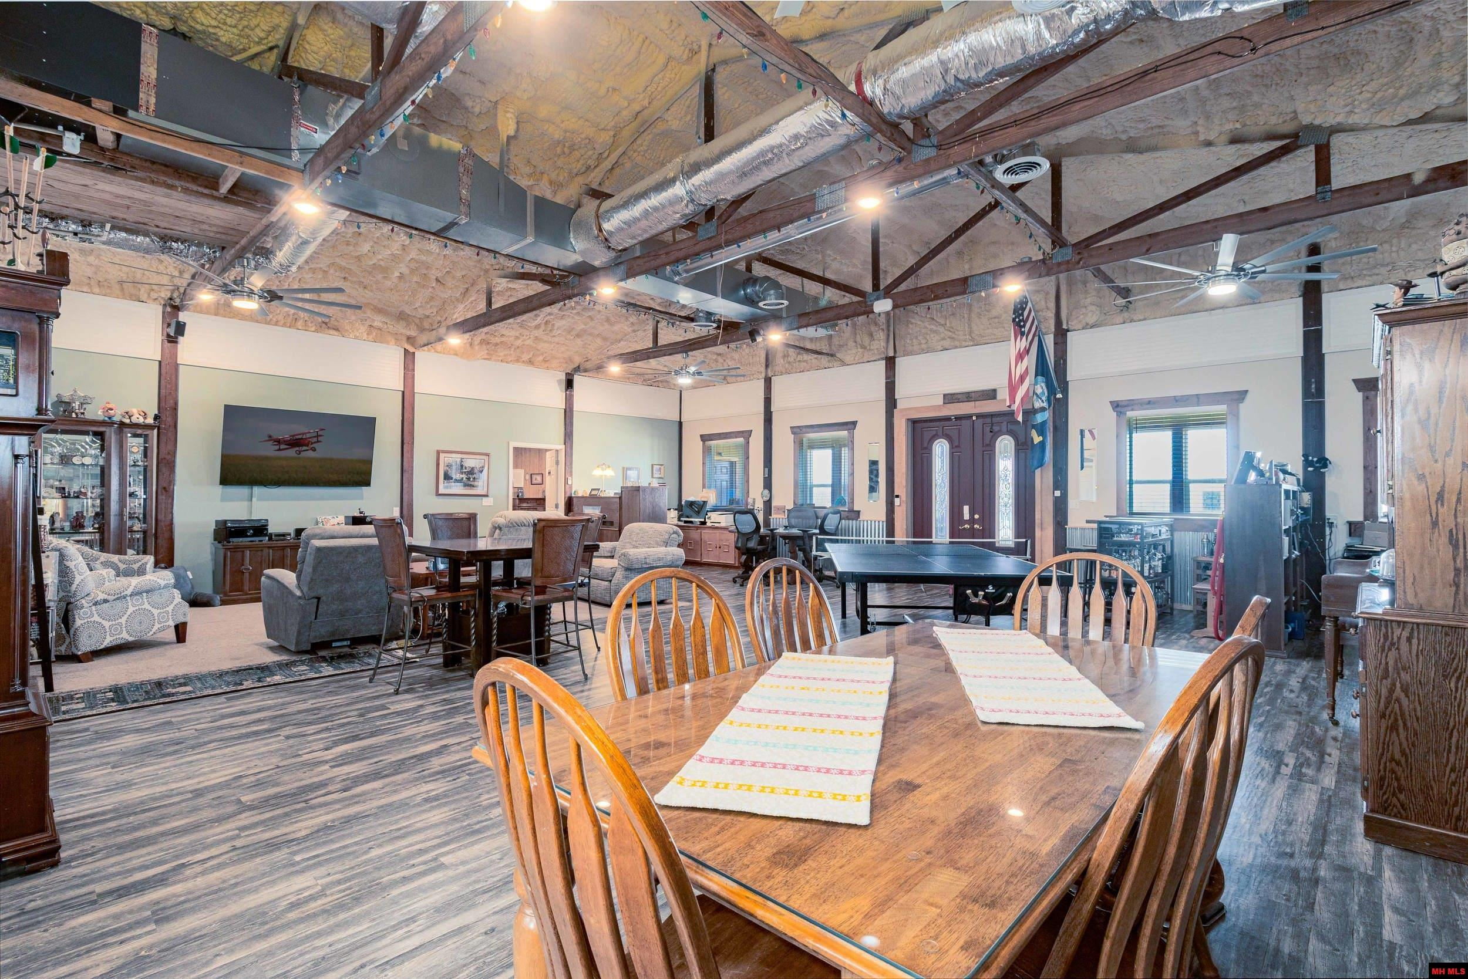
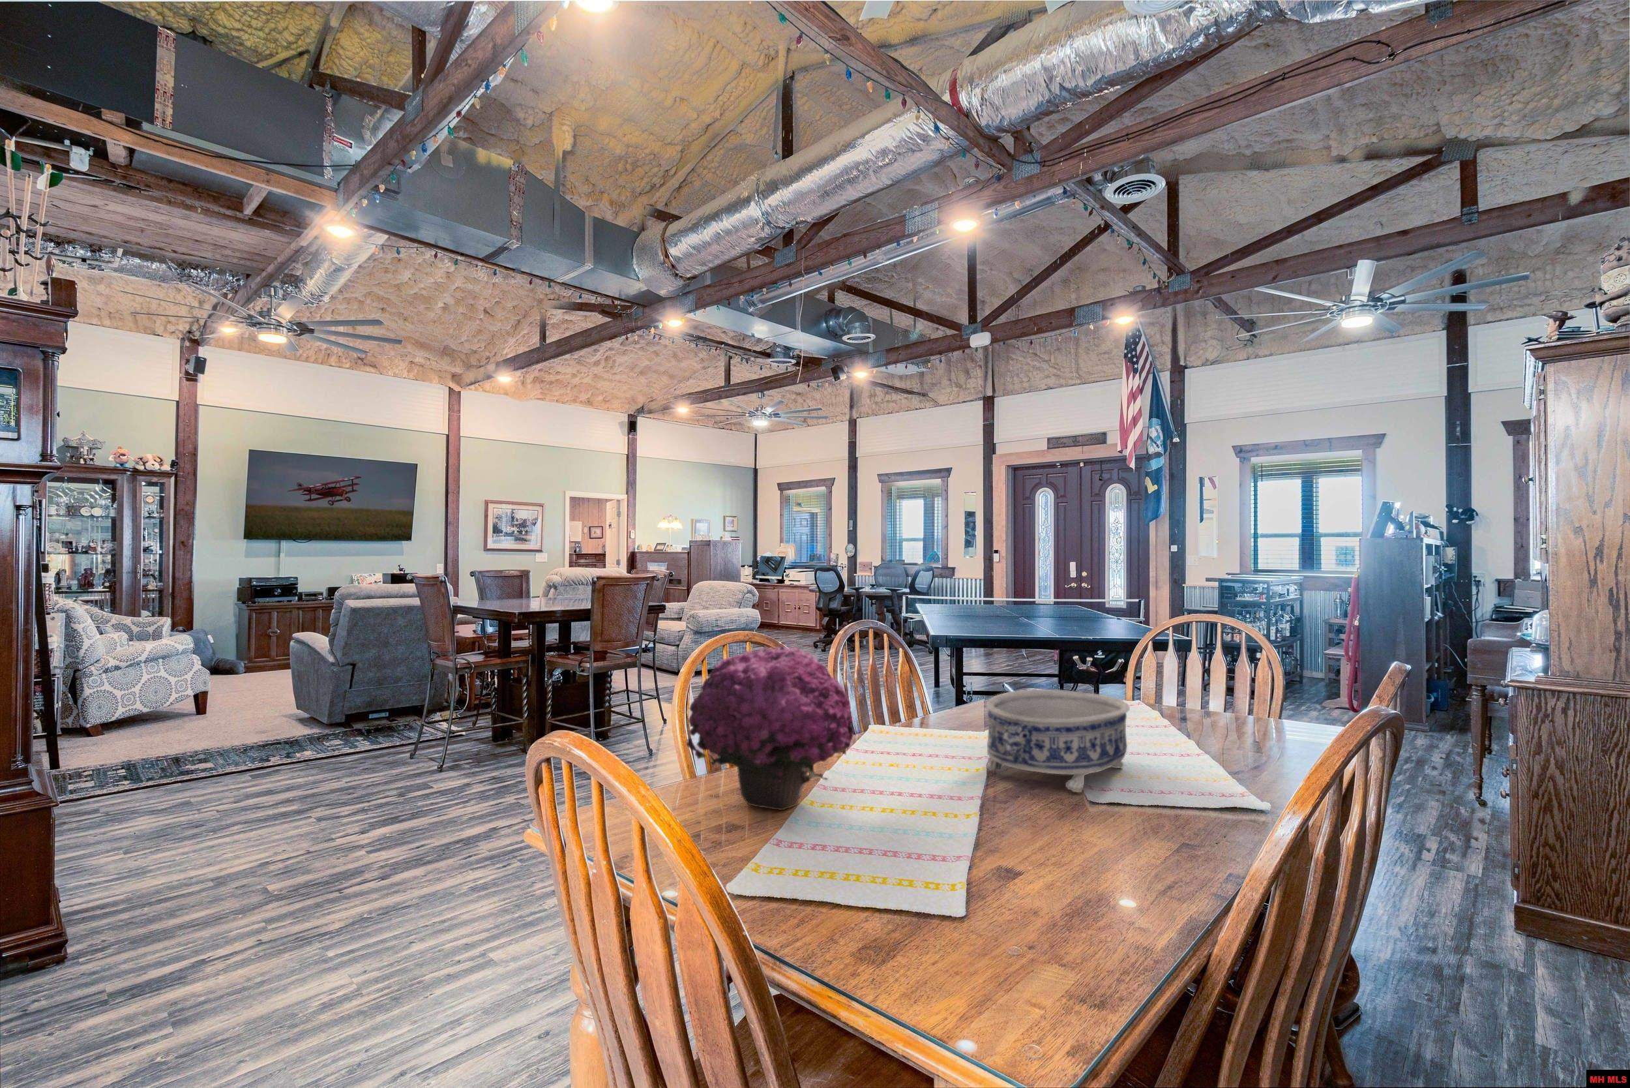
+ flower (772, 726)
+ decorative bowl (1058, 735)
